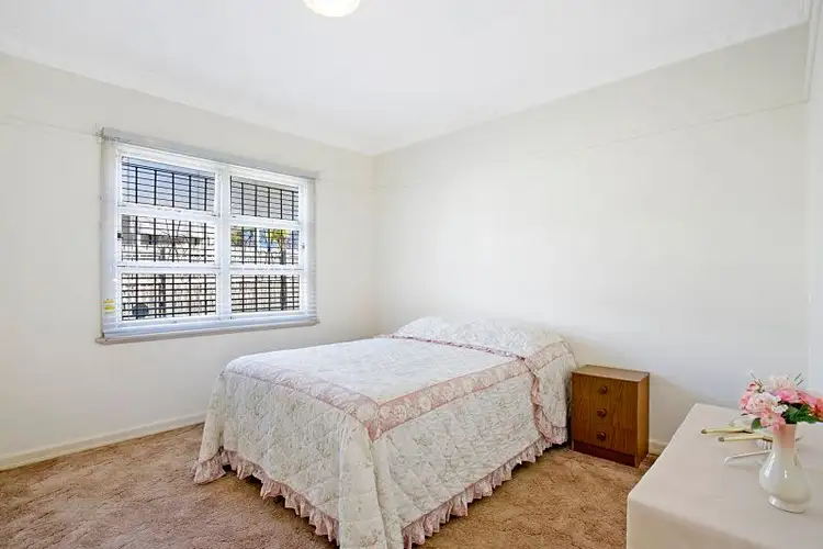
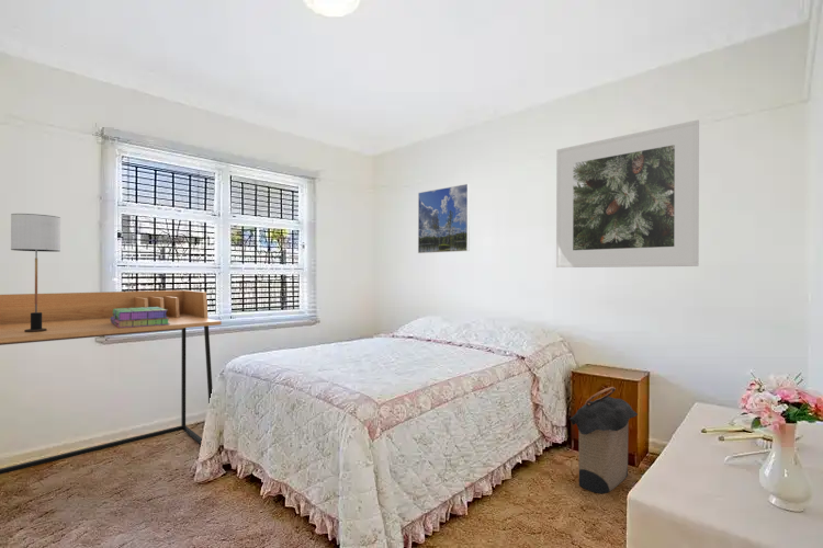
+ laundry hamper (602, 430)
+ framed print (620, 202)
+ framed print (442, 220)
+ stack of books (139, 316)
+ desk (94, 336)
+ table lamp (35, 273)
